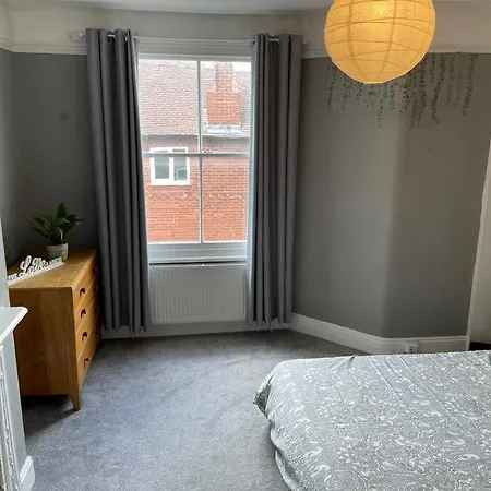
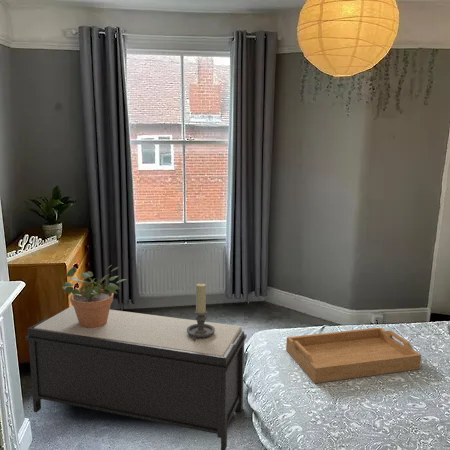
+ bench (138, 369)
+ potted plant (95, 294)
+ serving tray (350, 350)
+ candle holder (199, 309)
